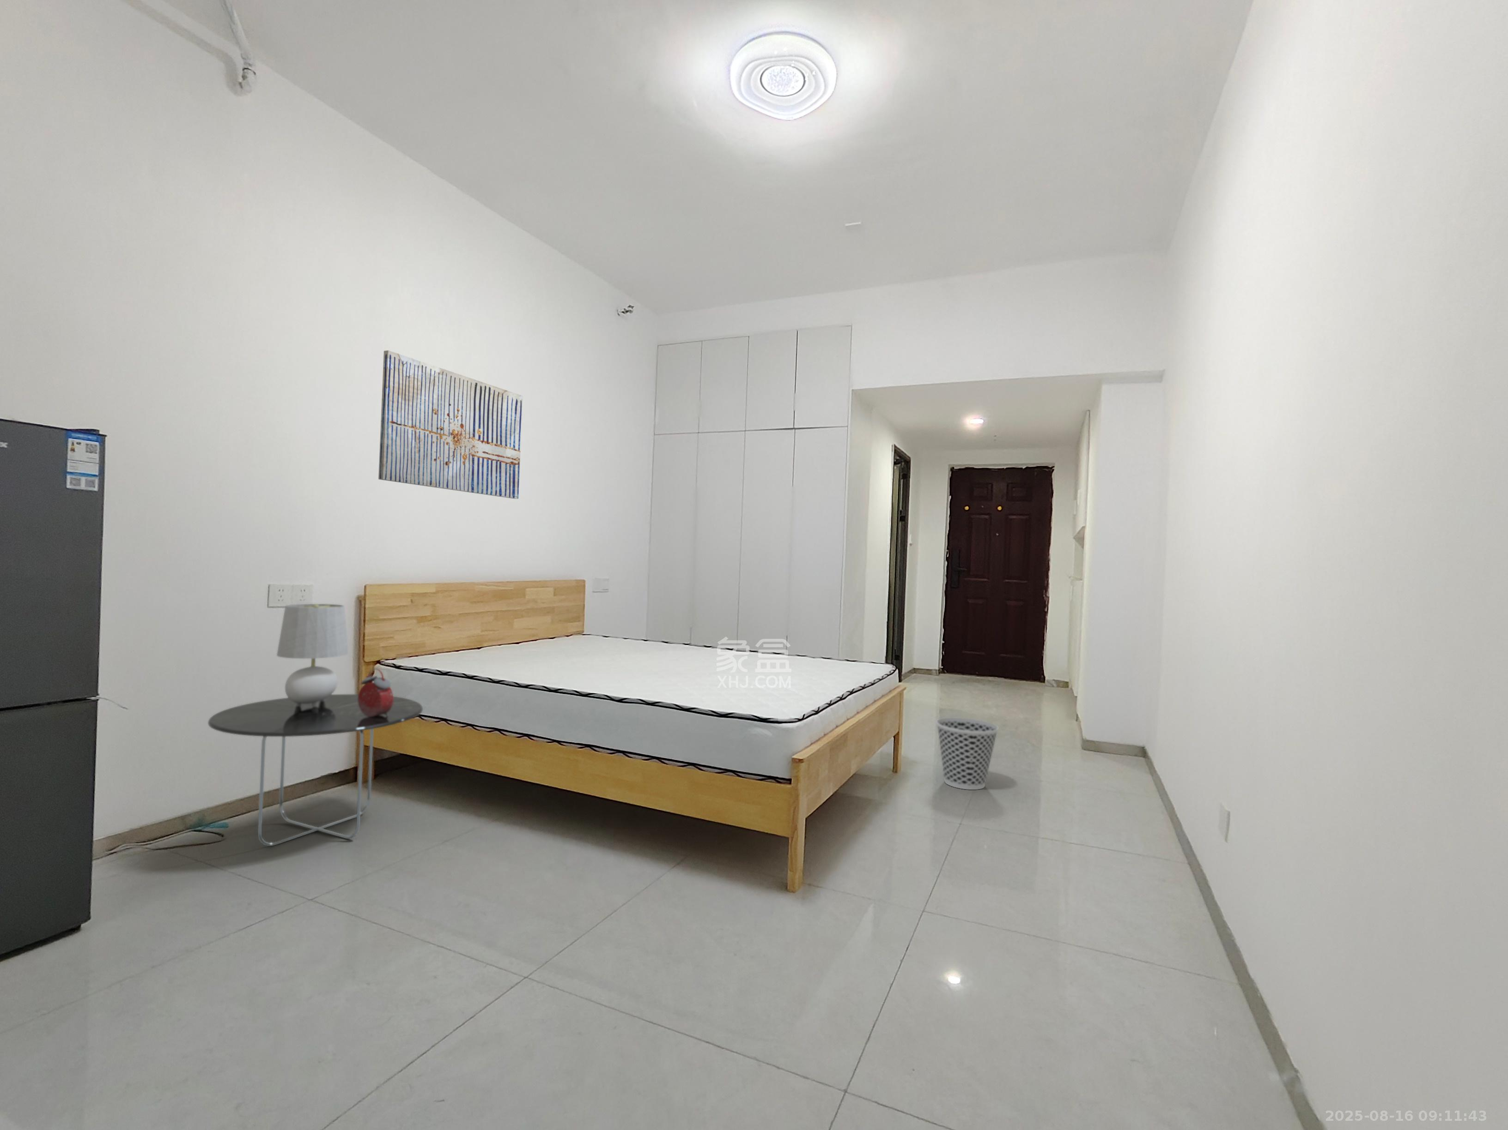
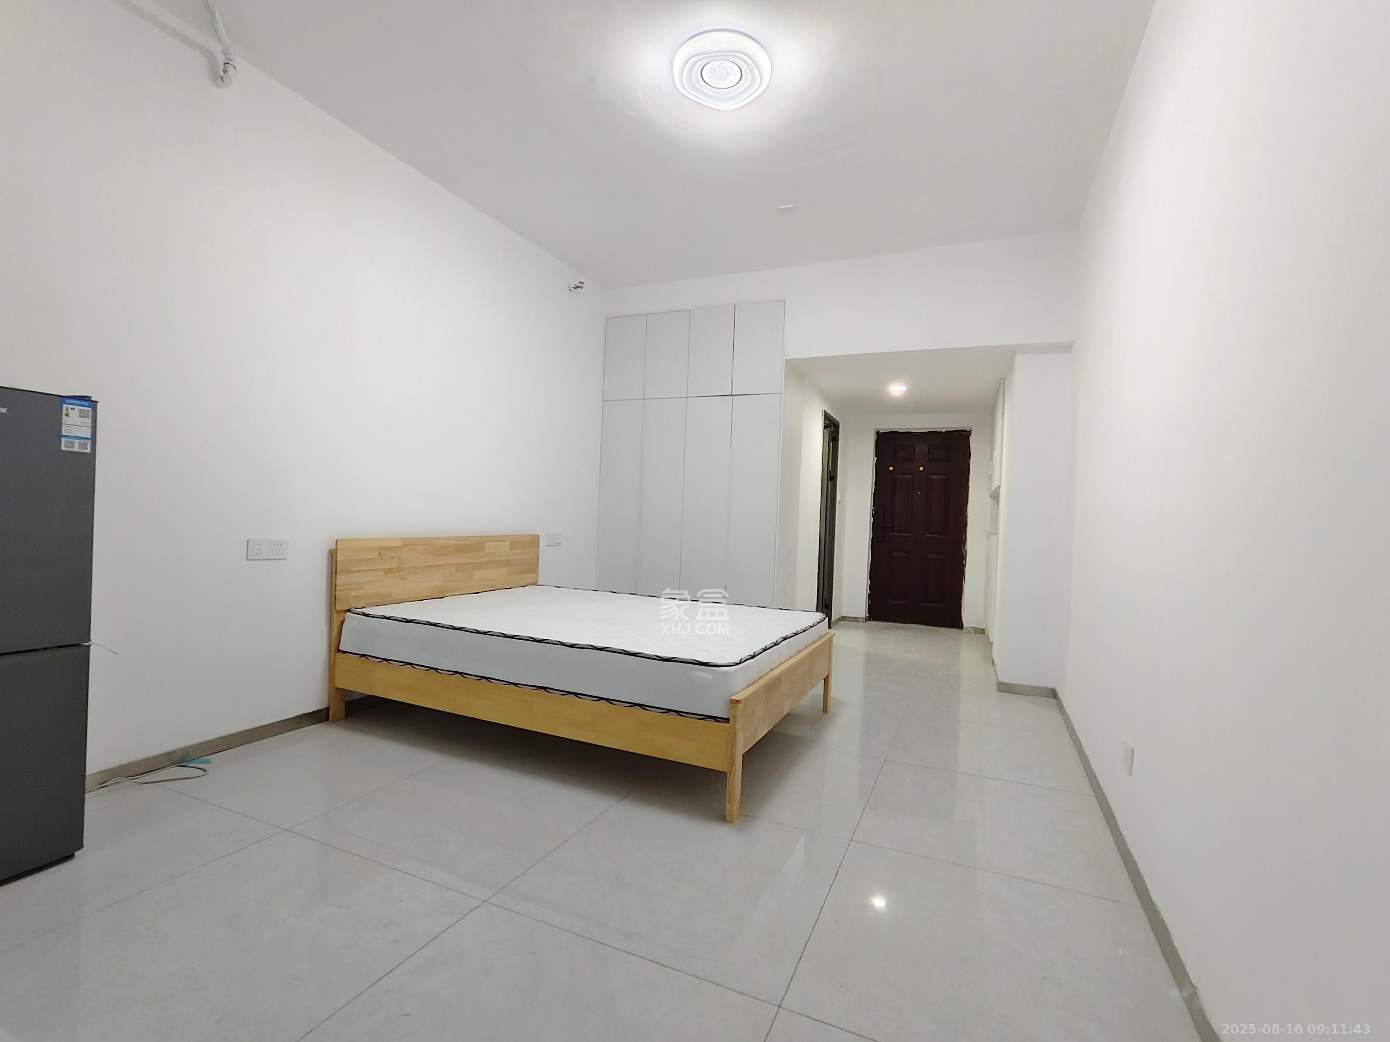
- alarm clock (375, 692)
- side table (319, 735)
- table lamp (315, 654)
- wastebasket (965, 754)
- wall art (458, 432)
